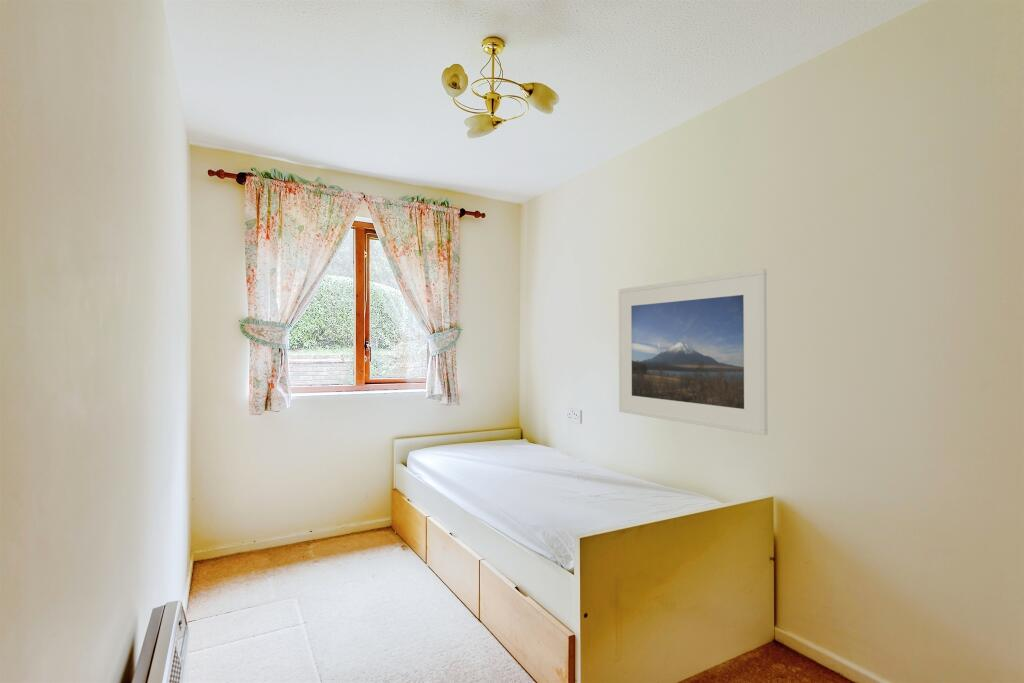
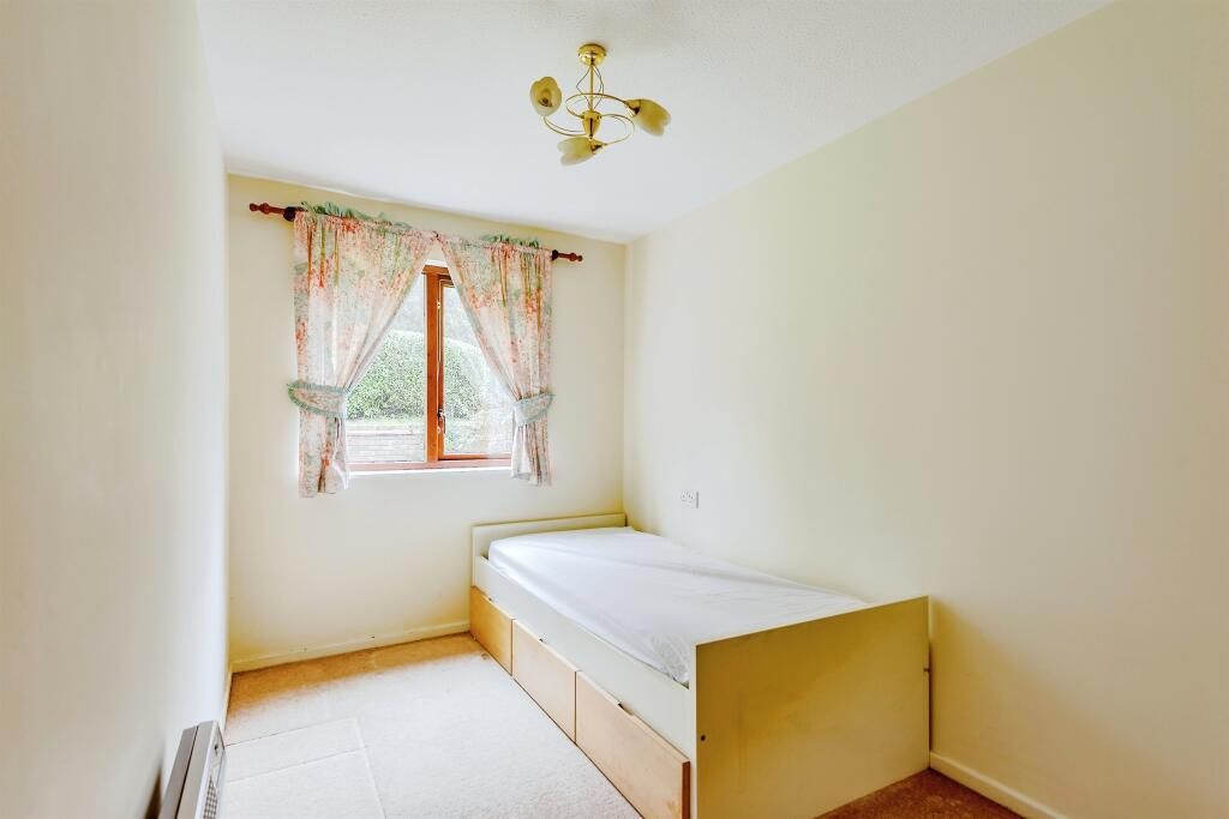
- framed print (681, 351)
